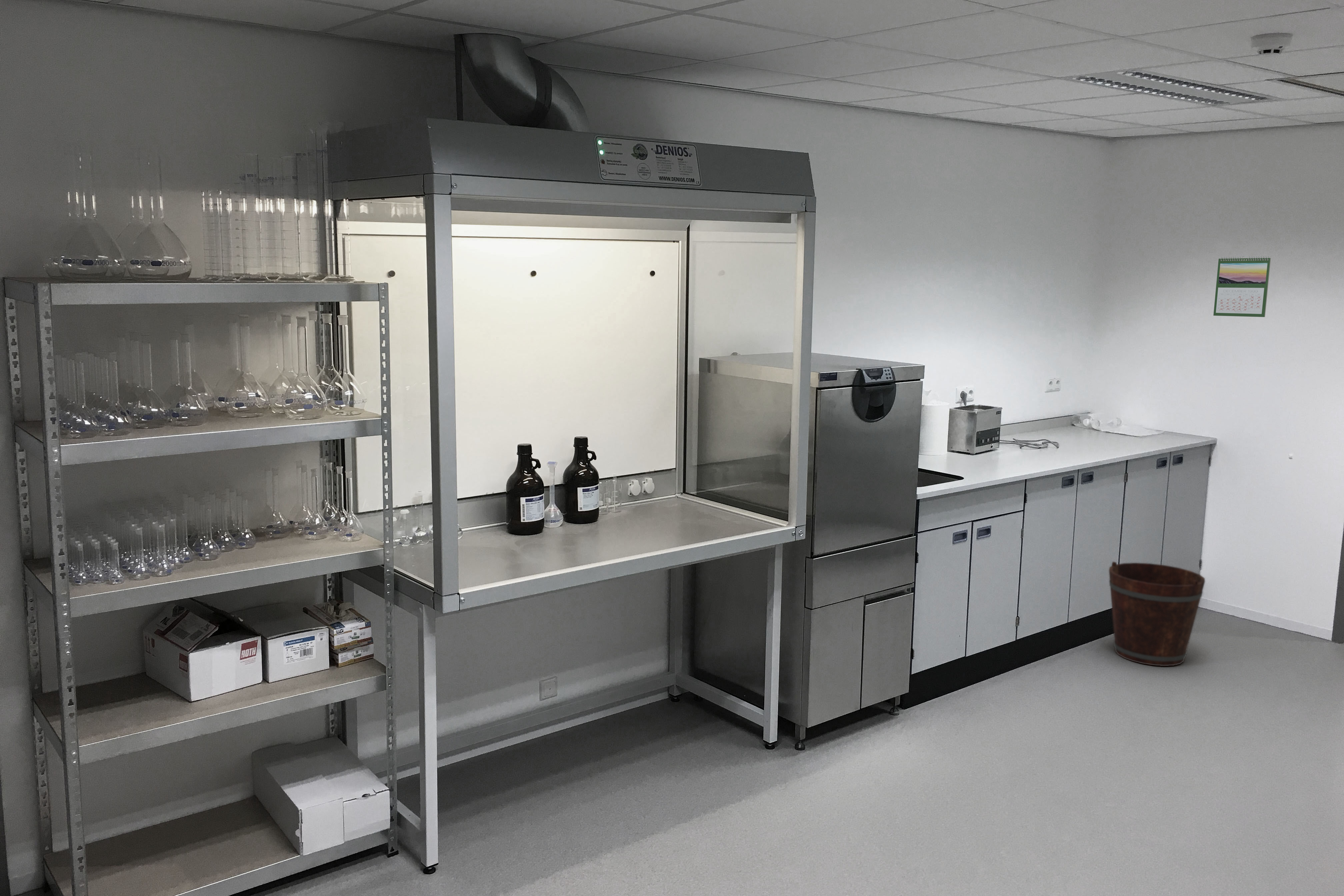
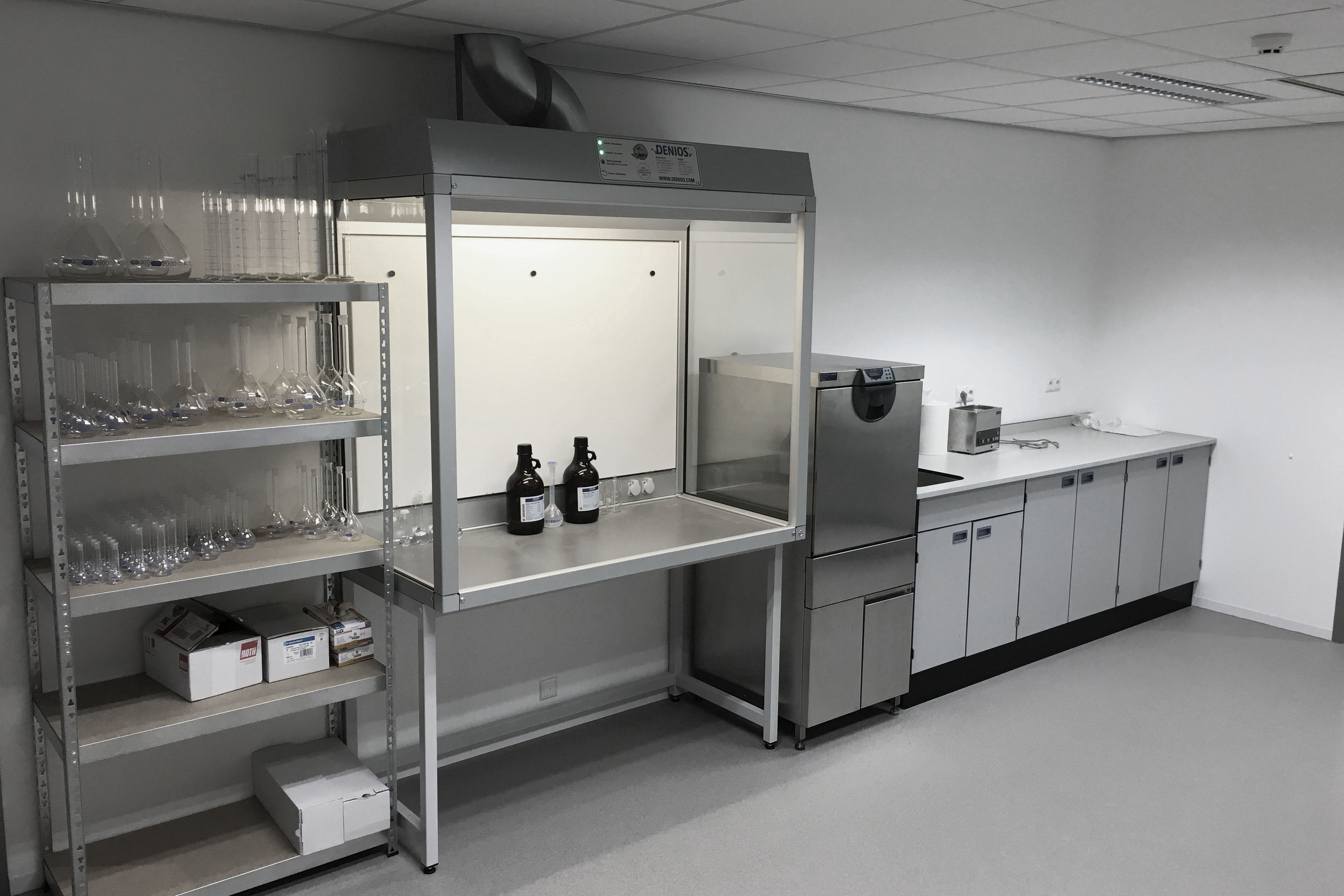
- calendar (1241, 286)
- bucket (1153, 612)
